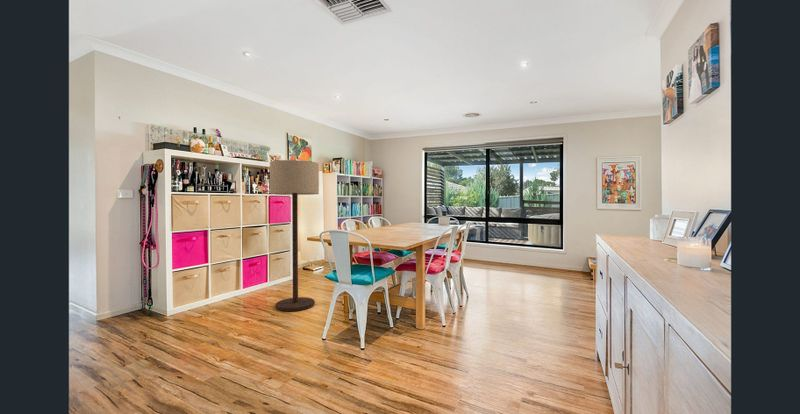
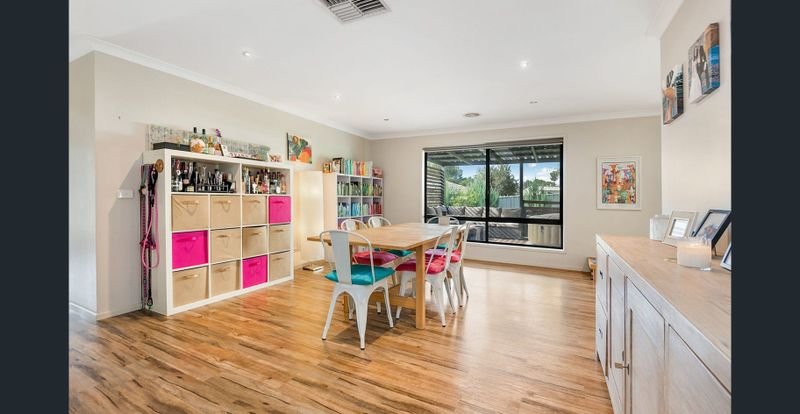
- floor lamp (295, 234)
